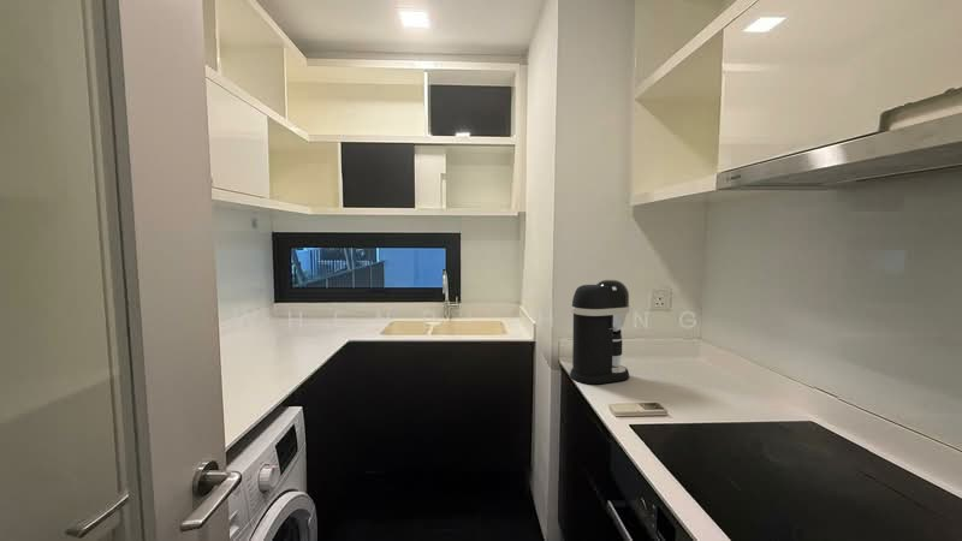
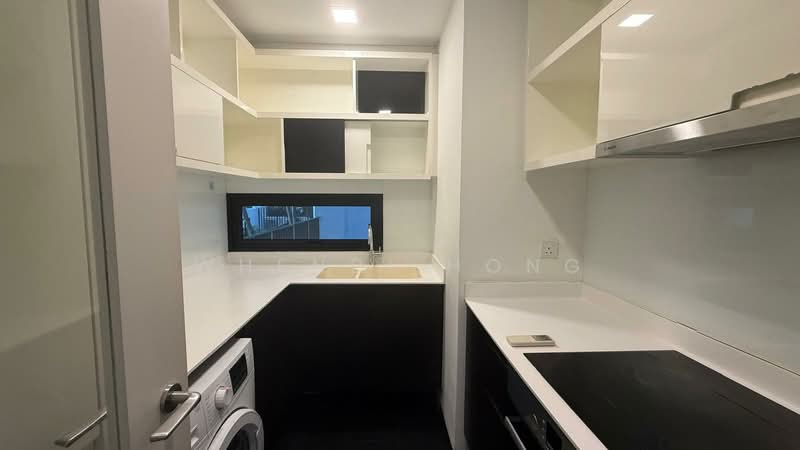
- coffee maker (600, 328)
